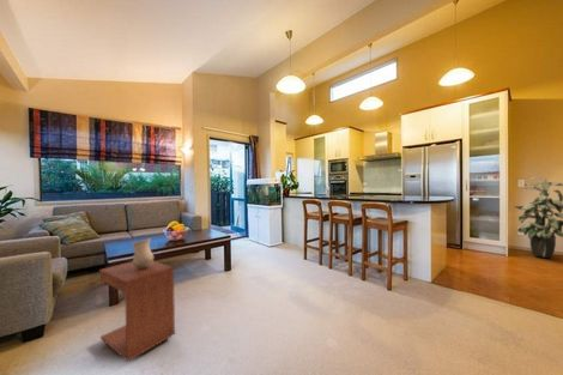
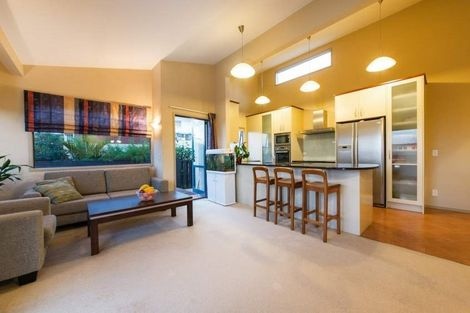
- side table (138, 303)
- vase (141, 253)
- indoor plant (540, 216)
